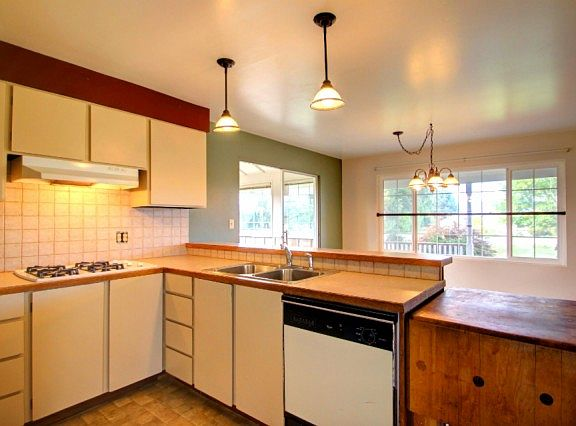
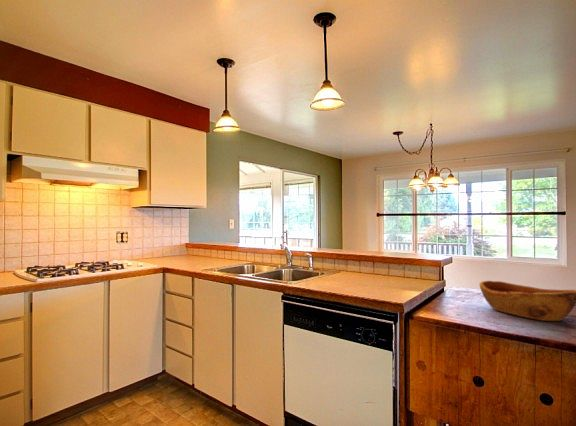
+ wooden bowl (525, 298)
